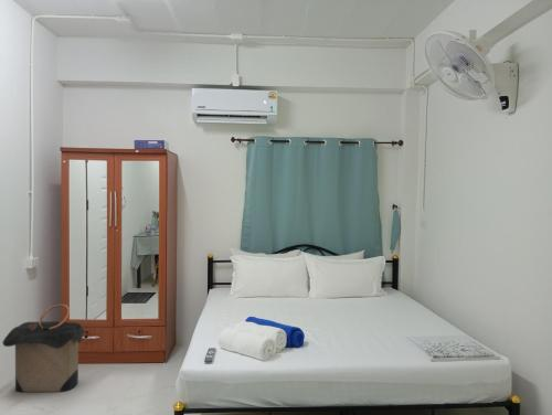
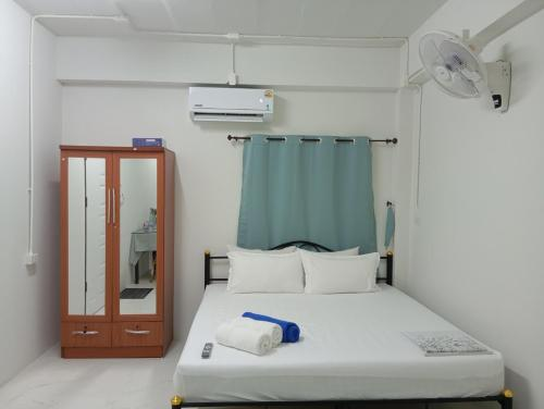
- laundry hamper (45, 347)
